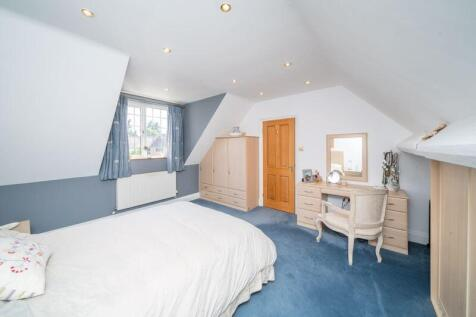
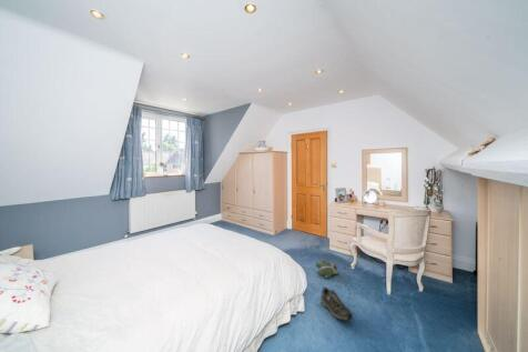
+ plush toy (327, 268)
+ shoe (335, 302)
